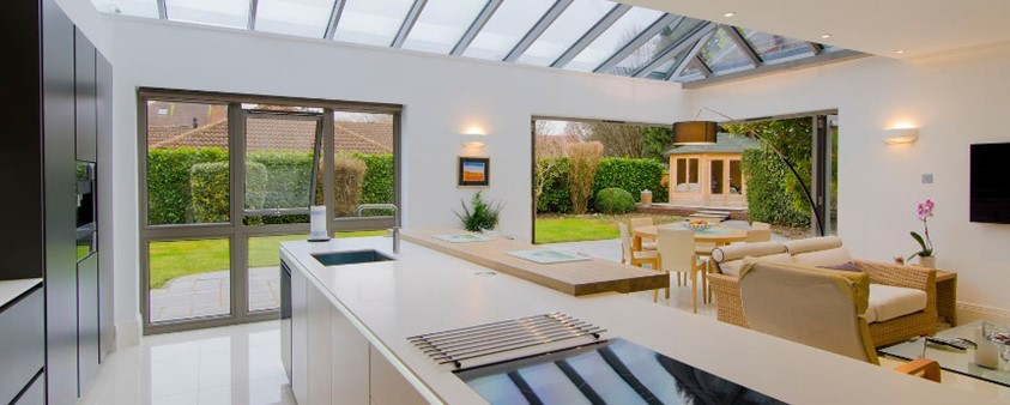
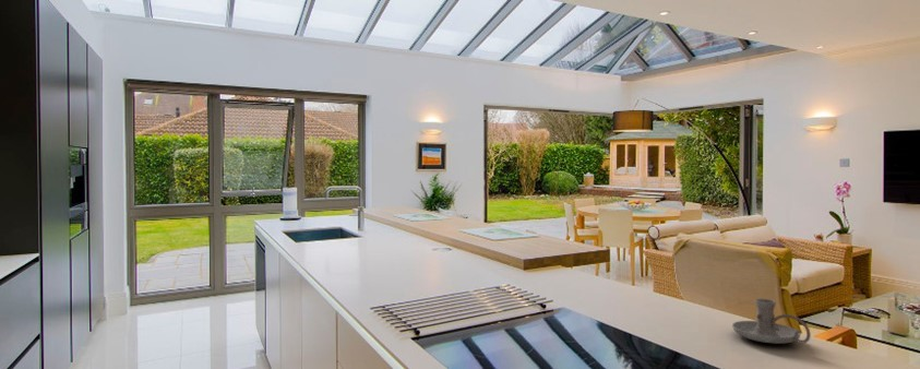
+ candle holder (772, 321)
